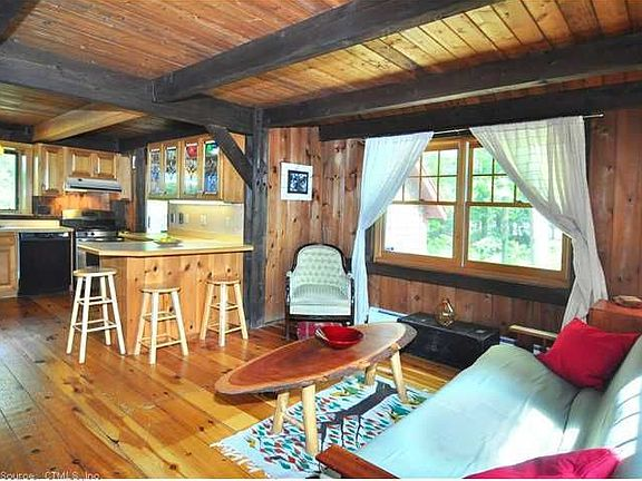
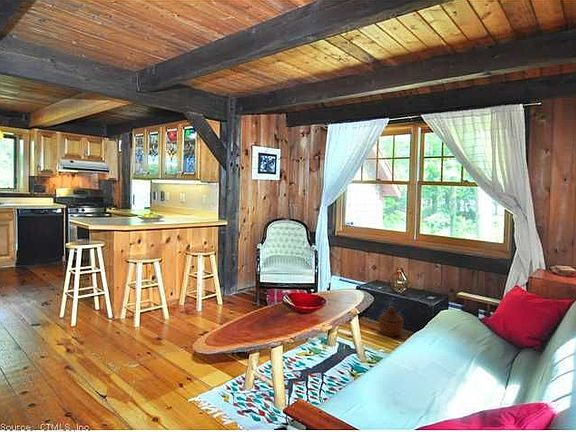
+ woven basket (391, 319)
